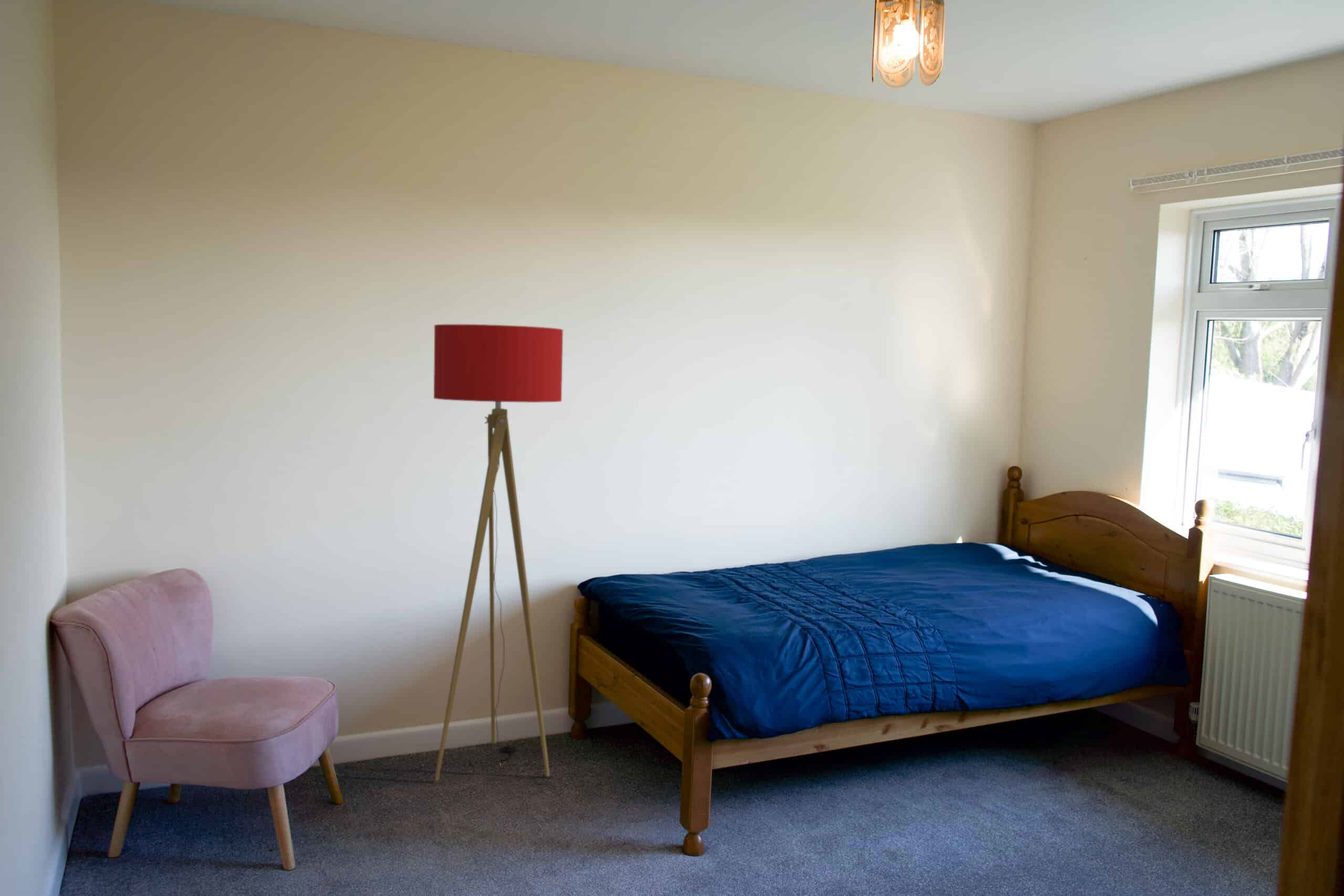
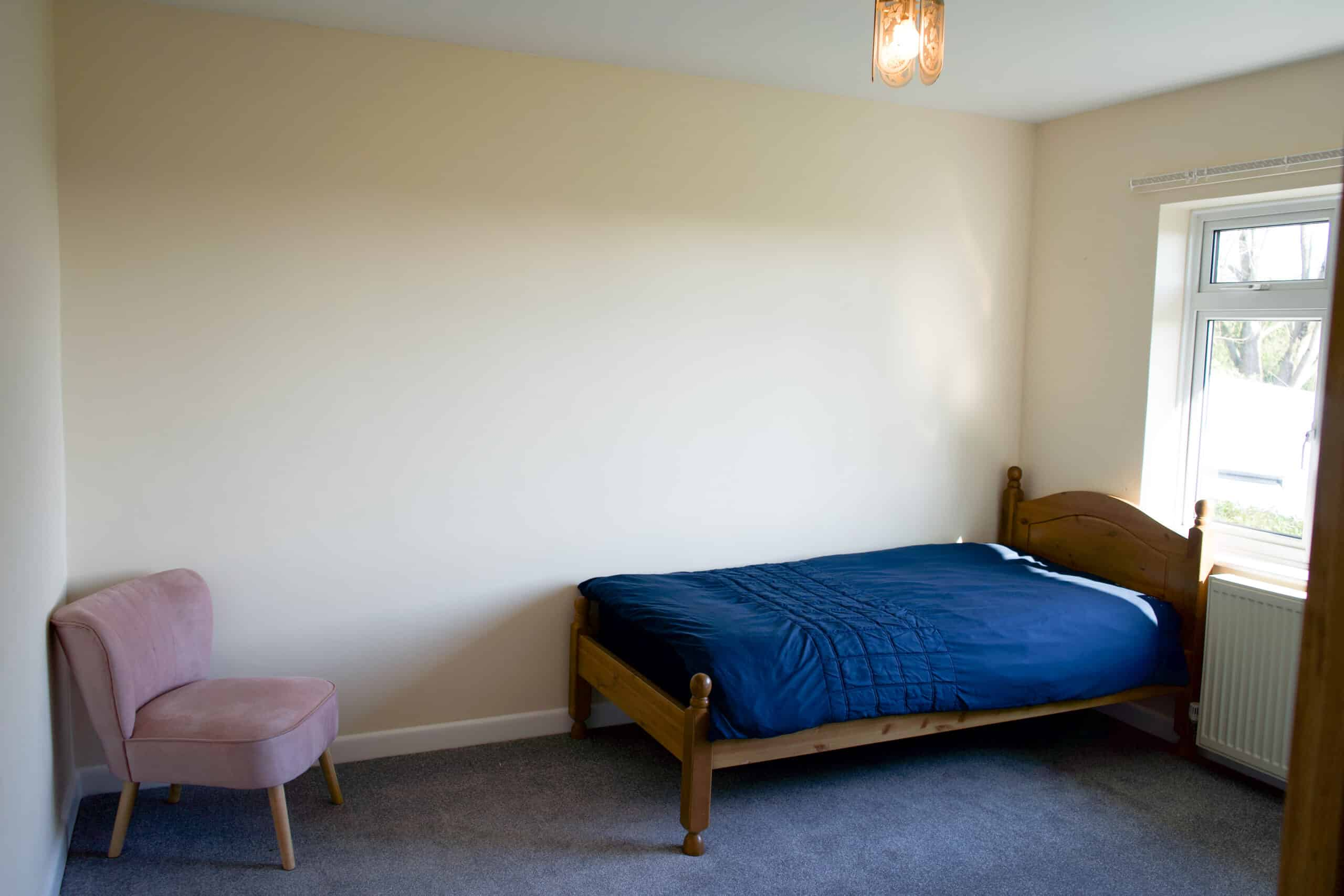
- floor lamp (496, 550)
